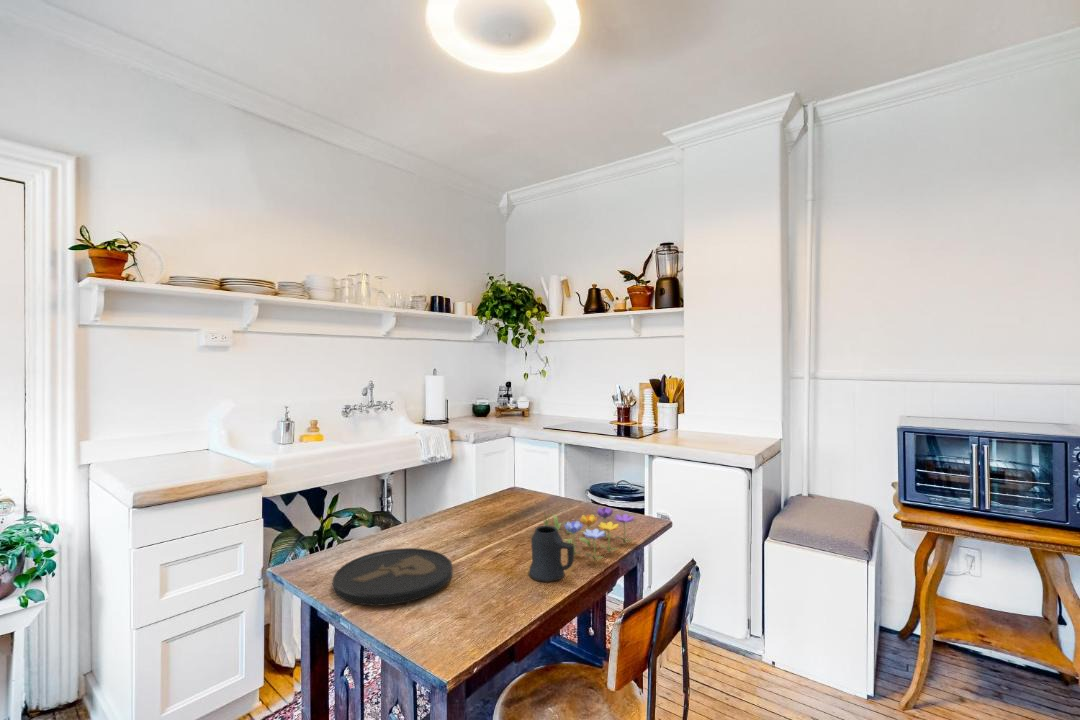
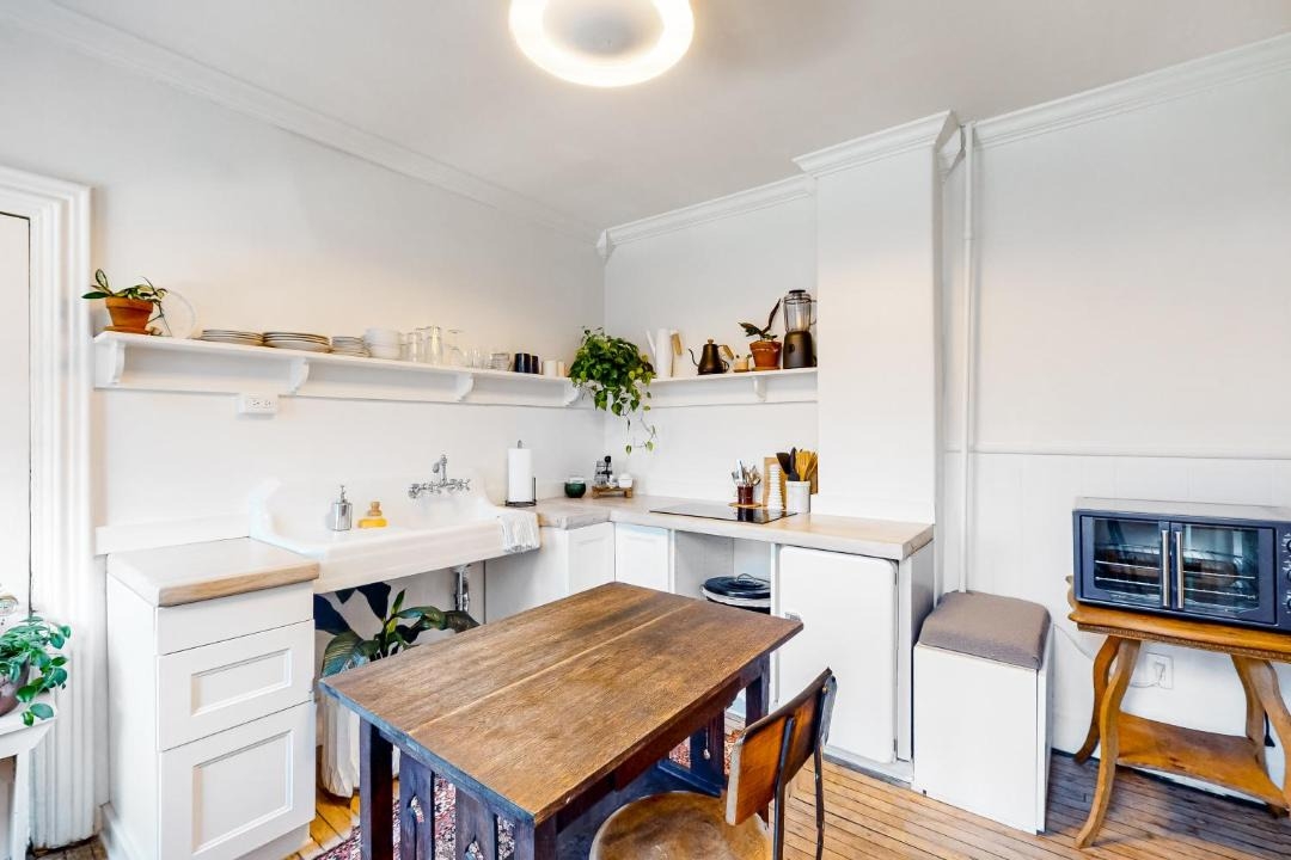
- flower (572, 526)
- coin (394, 573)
- mug (551, 552)
